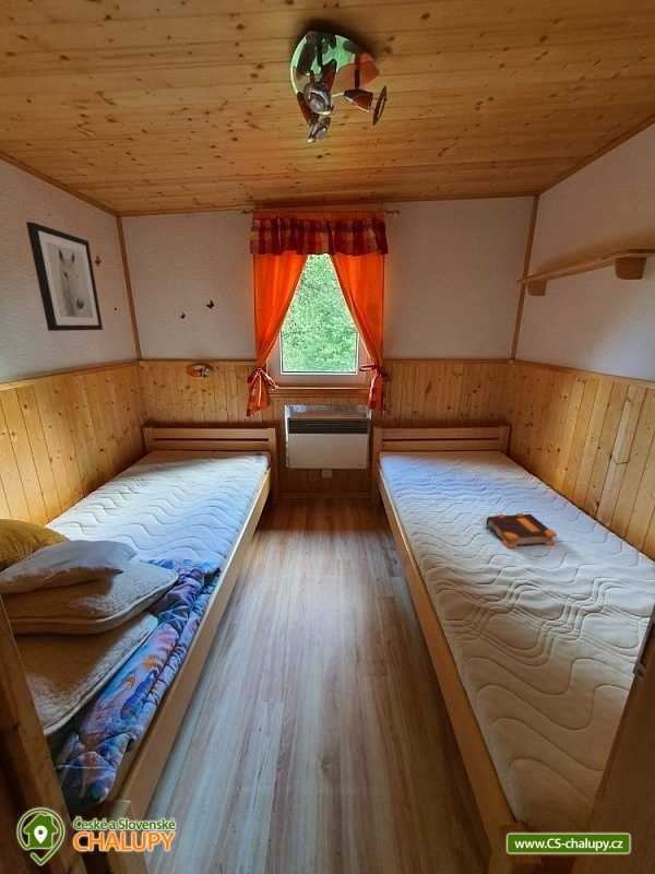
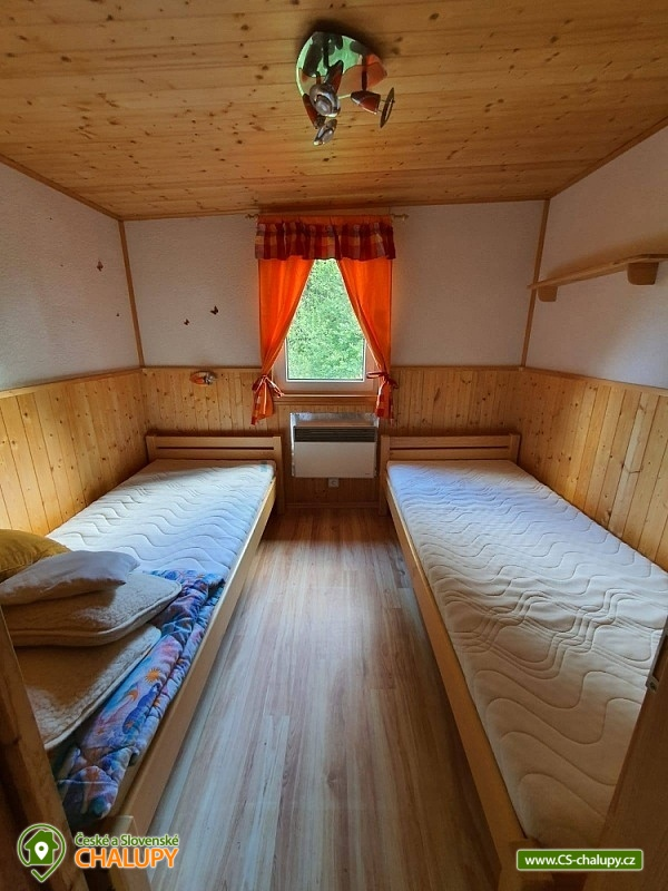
- bible (516, 529)
- wall art (69, 283)
